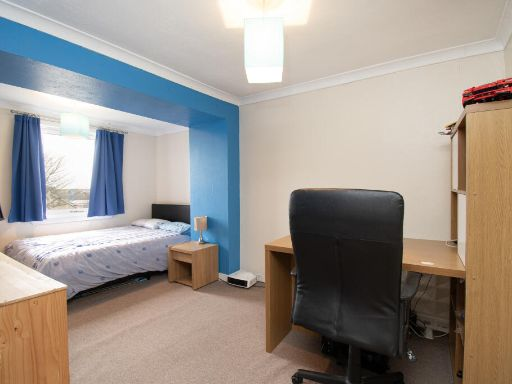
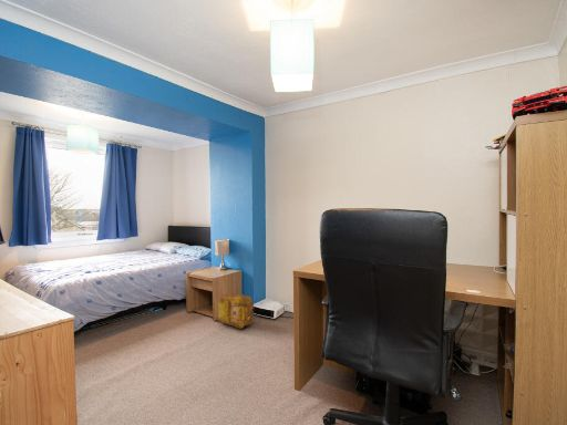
+ backpack (238, 310)
